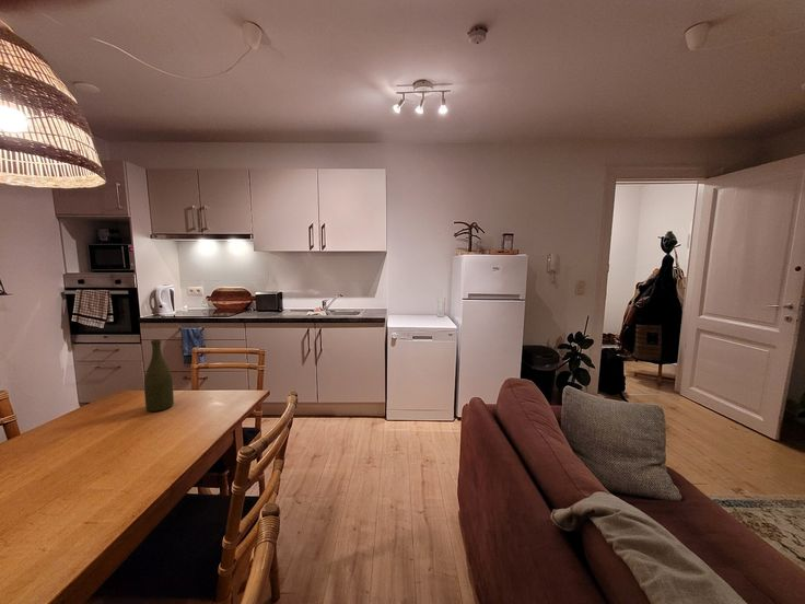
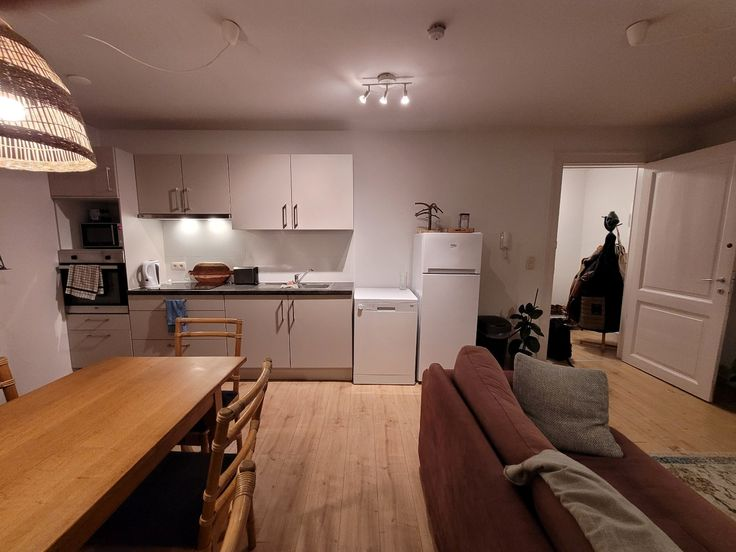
- bottle (158, 373)
